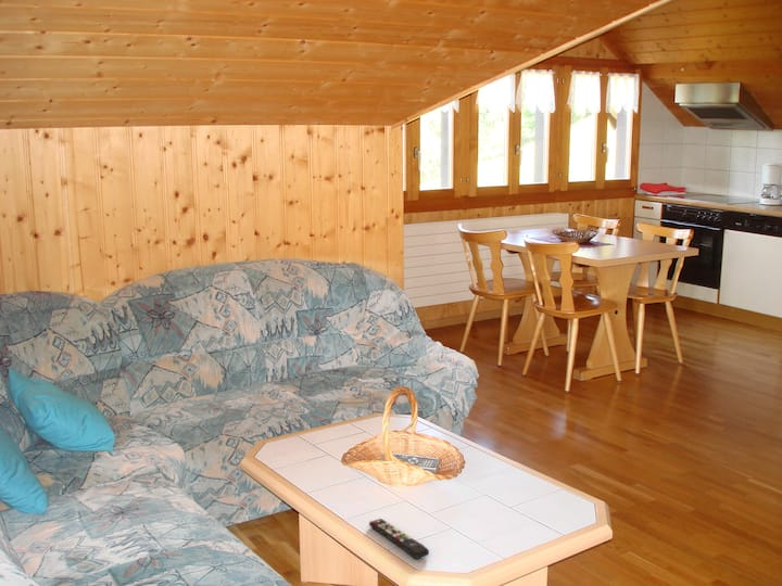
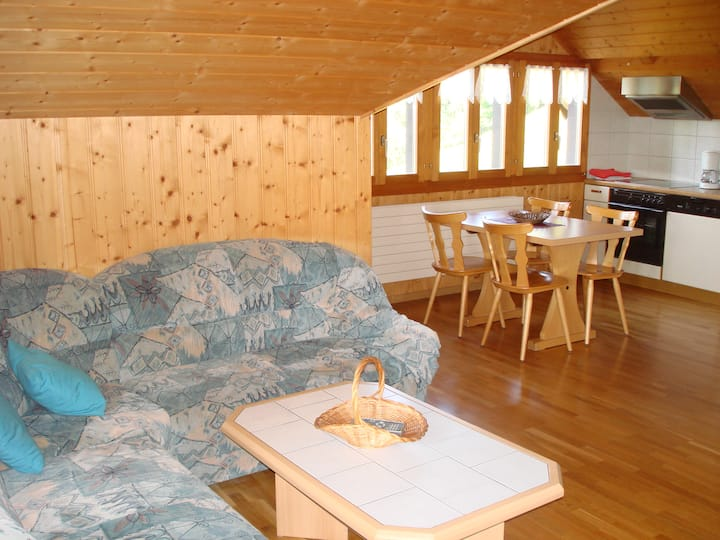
- remote control (398, 537)
